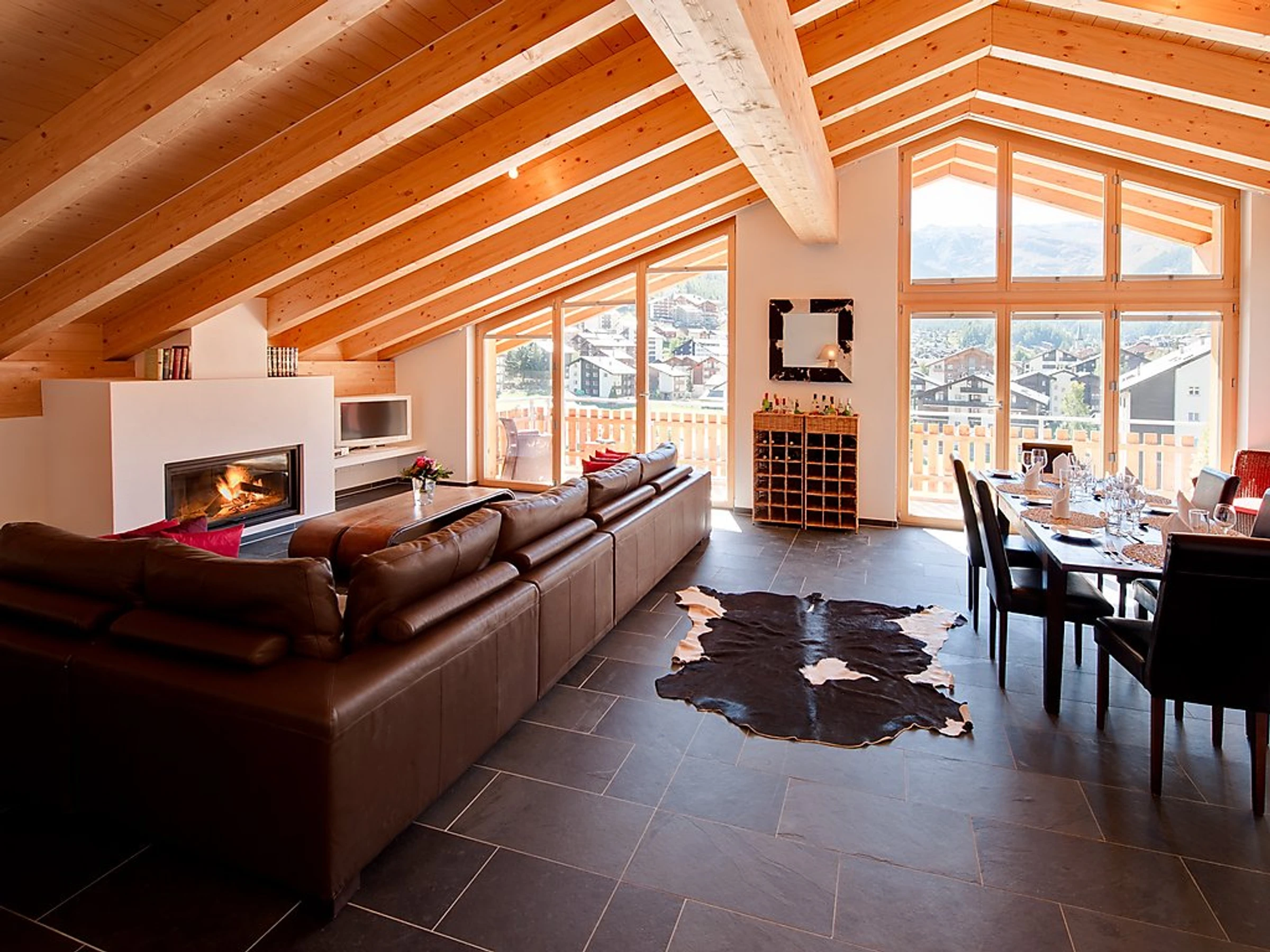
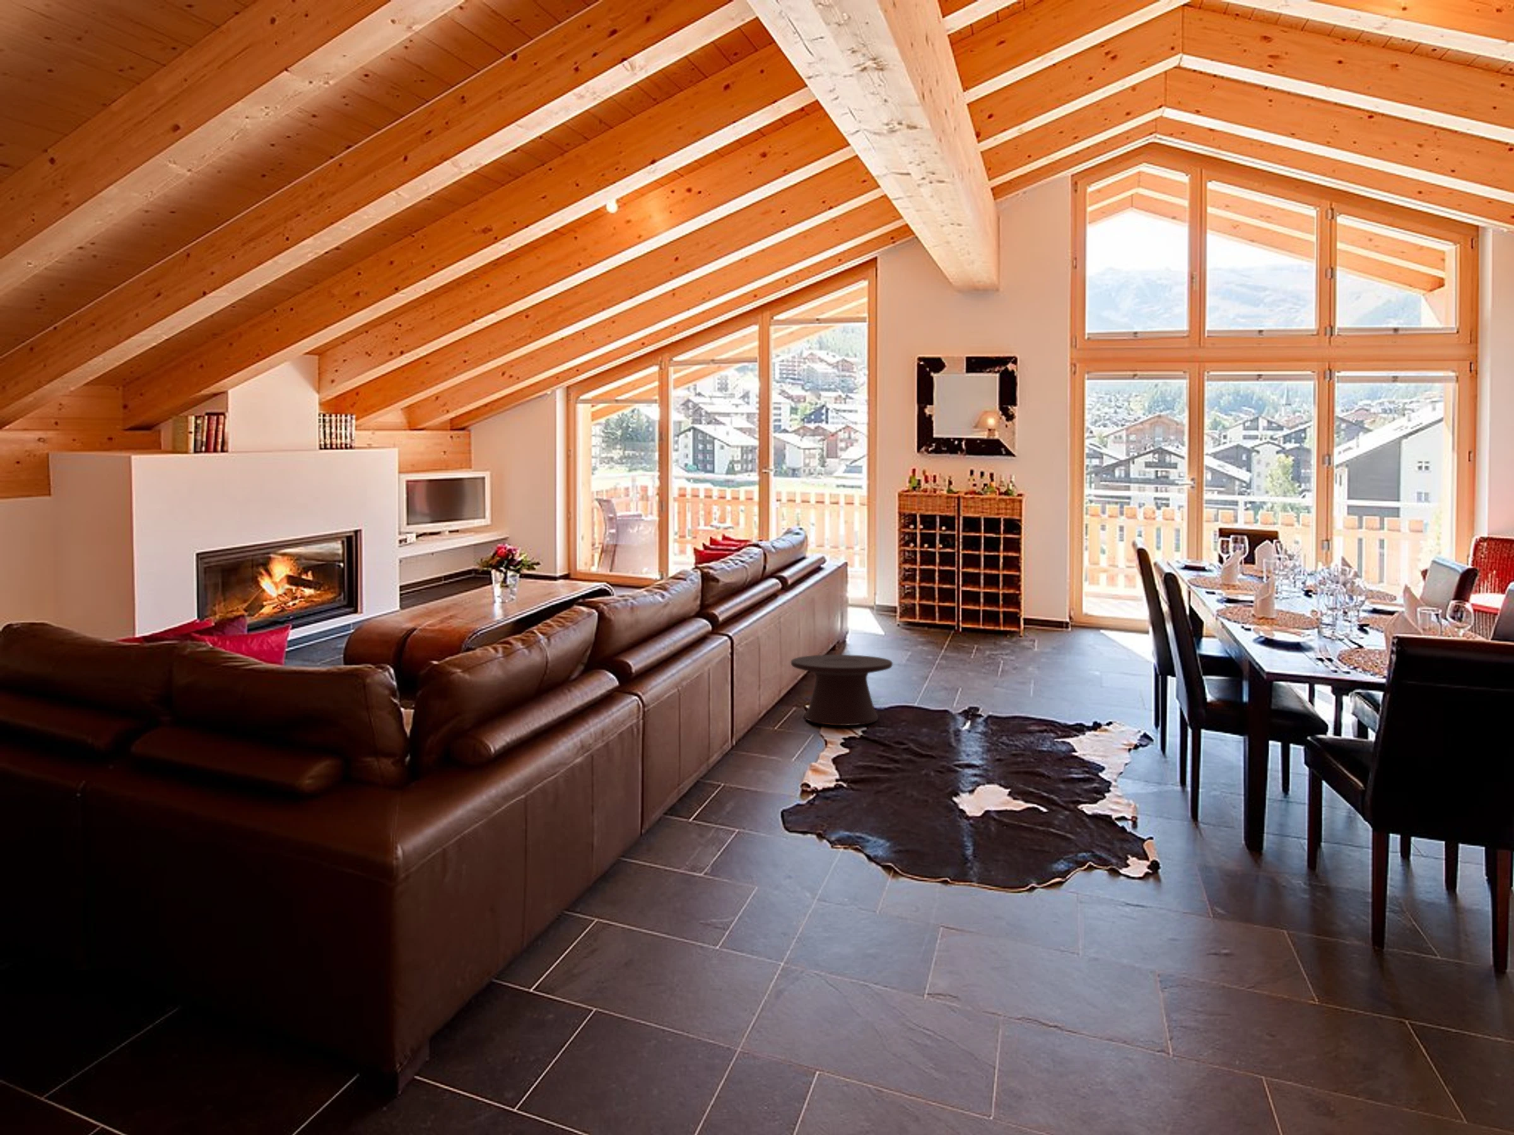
+ side table (840, 689)
